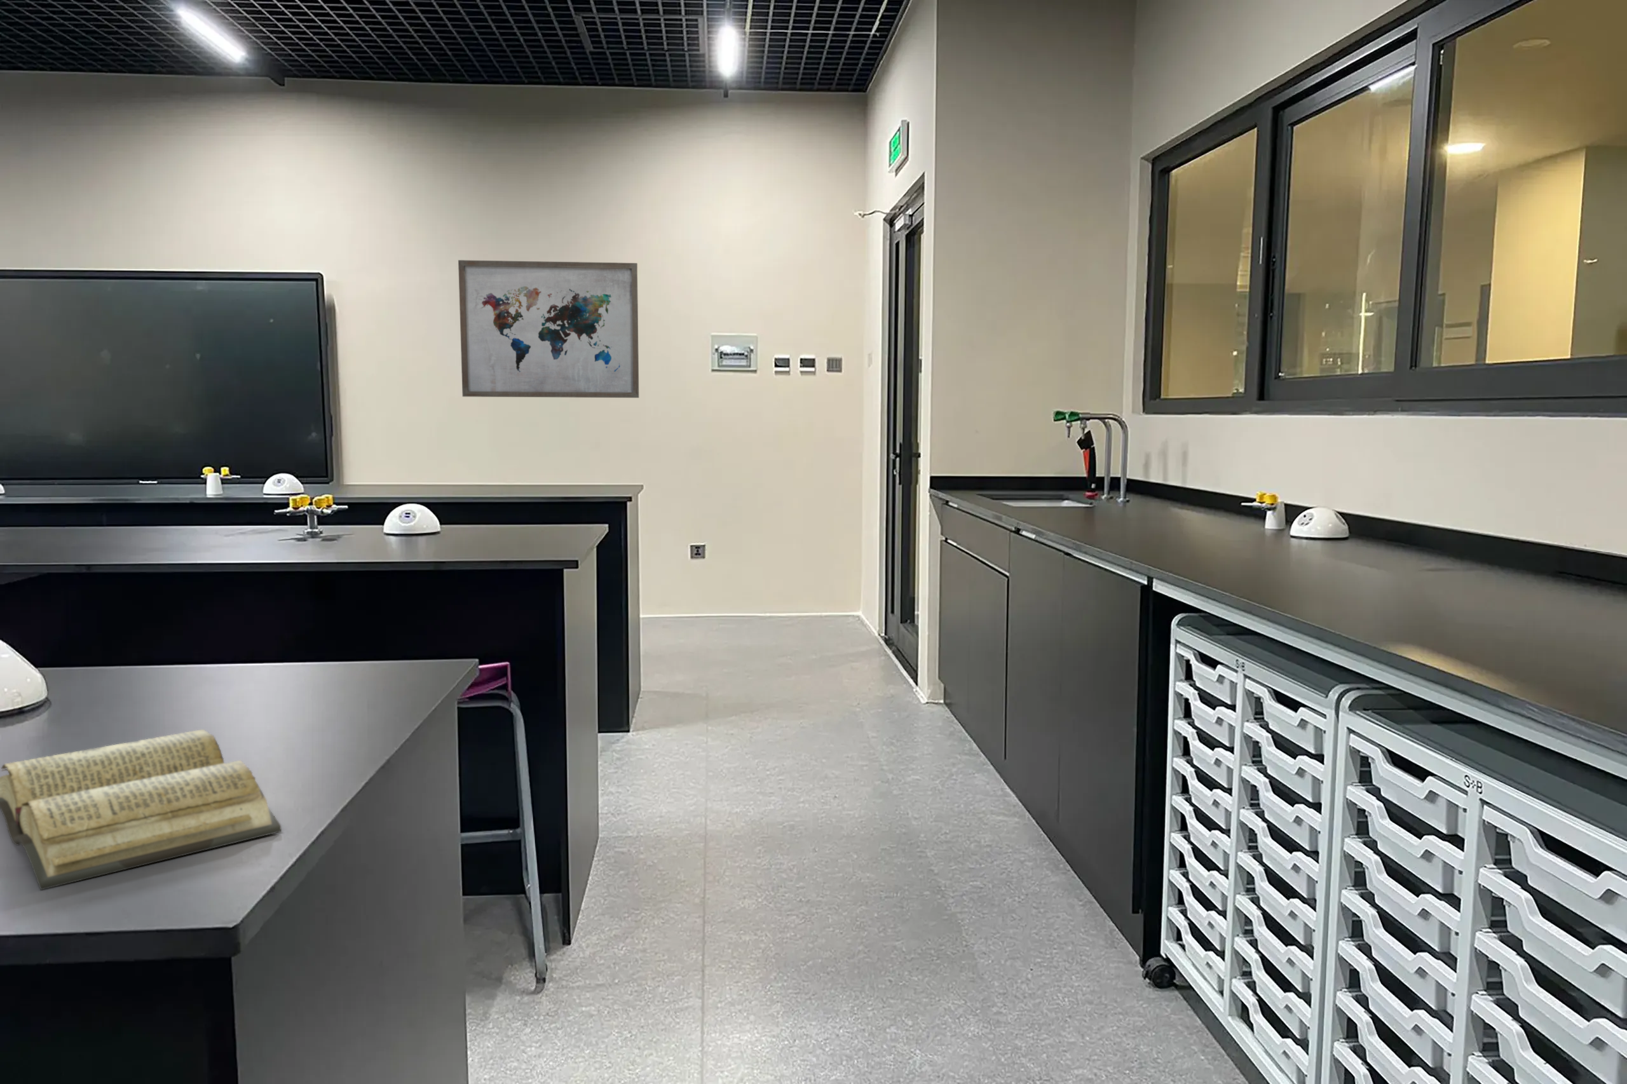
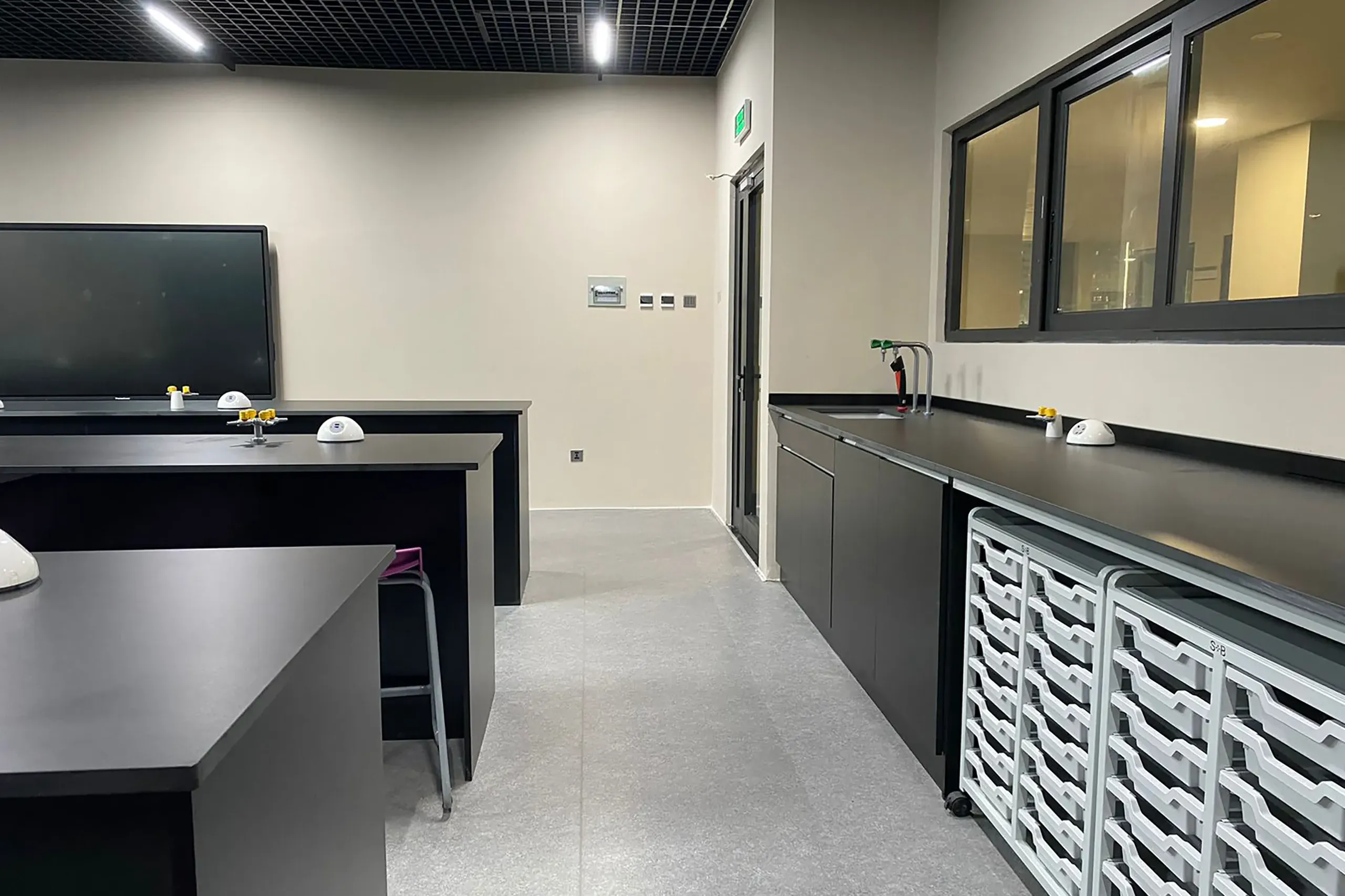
- diary (129, 789)
- wall art (549, 330)
